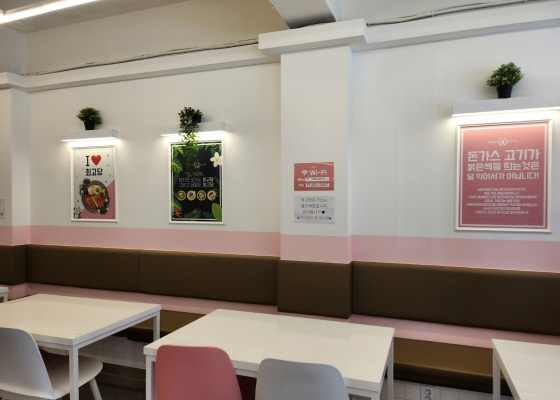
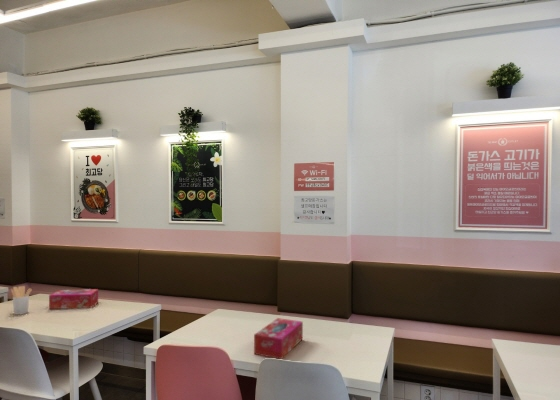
+ tissue box (74, 298)
+ utensil holder (20, 299)
+ tissue box (279, 337)
